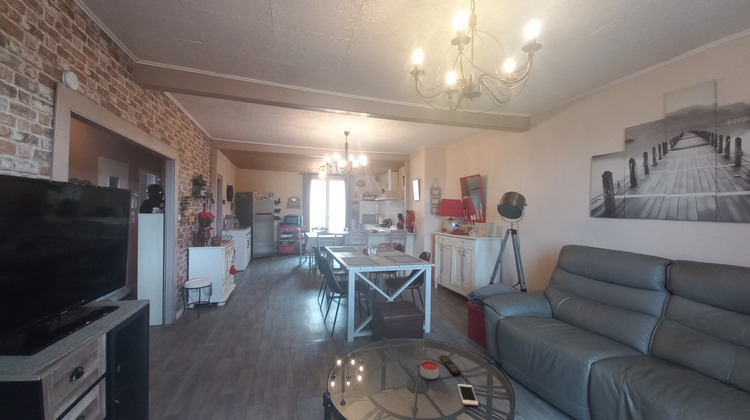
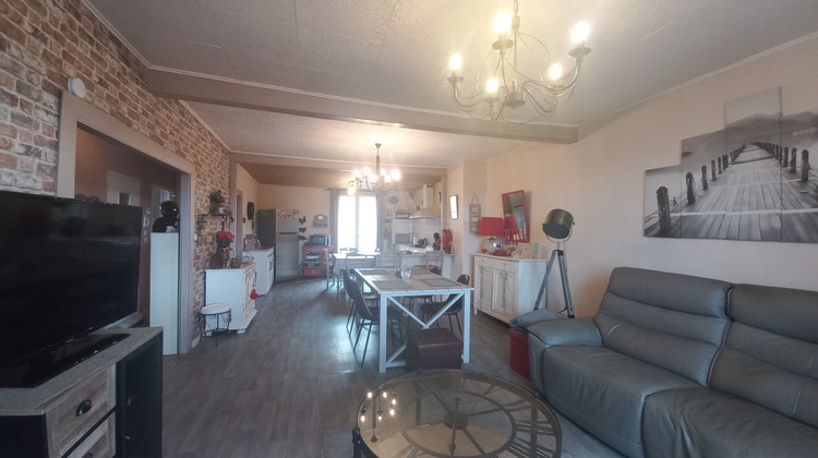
- candle (429, 369)
- remote control (449, 364)
- cell phone (467, 394)
